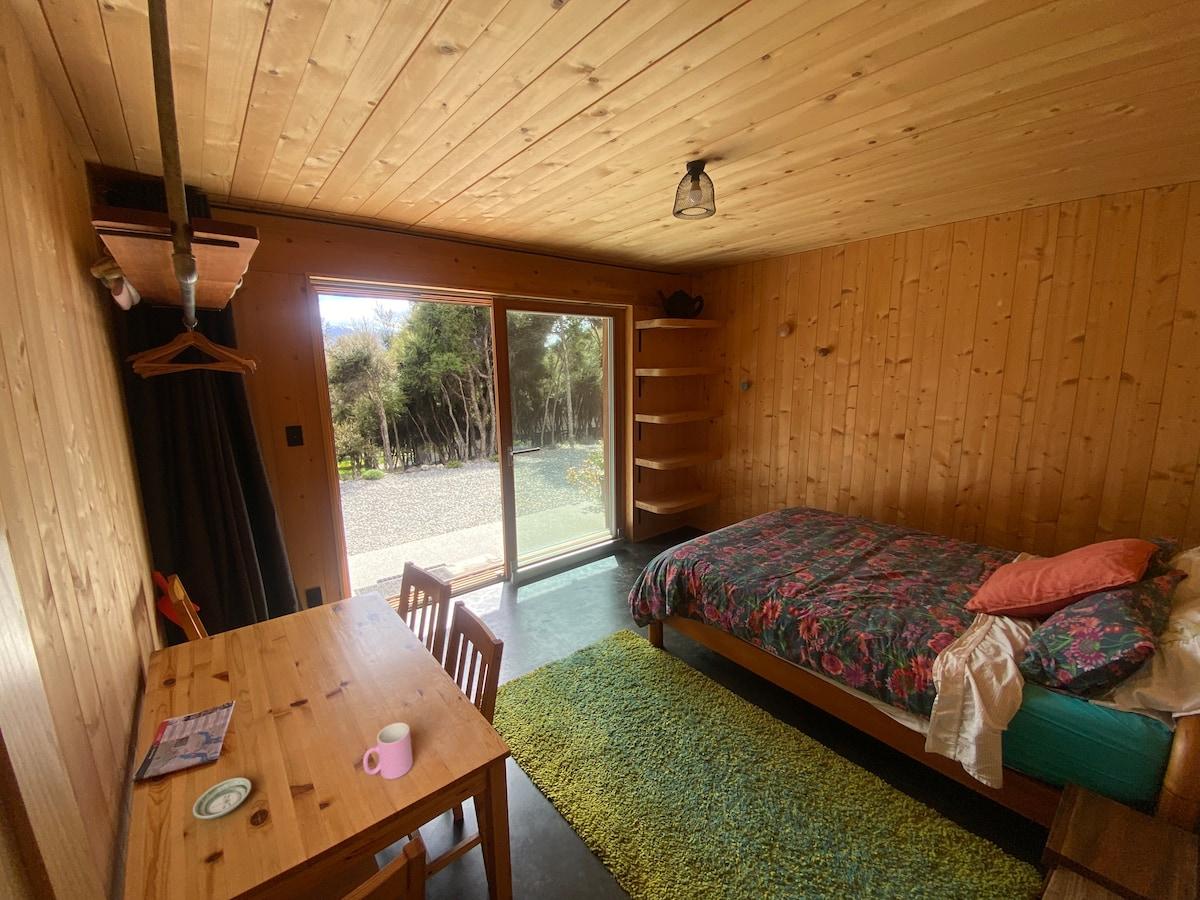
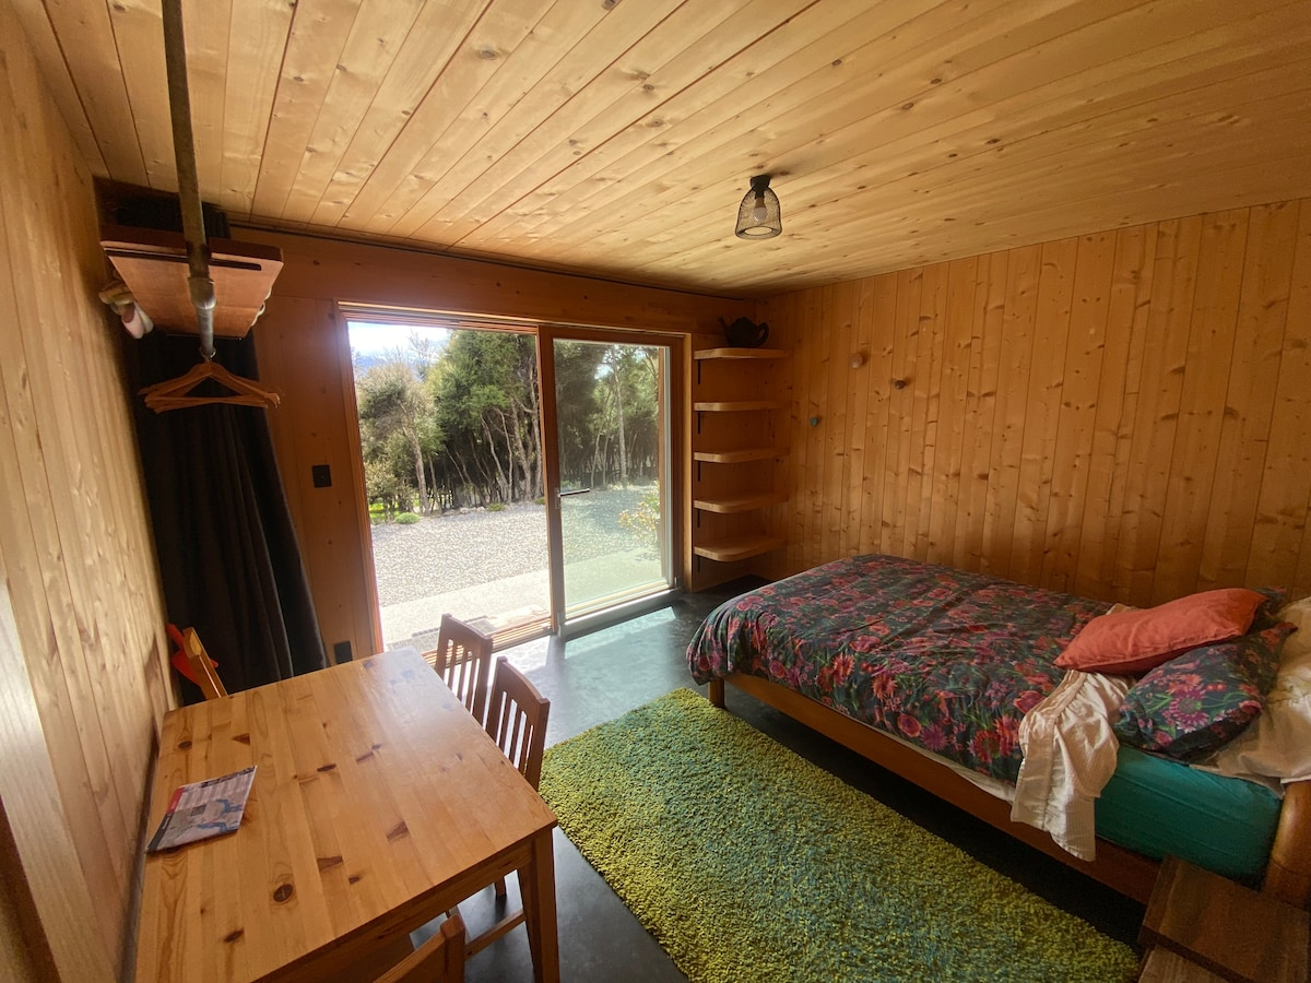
- cup (387, 753)
- saucer (223, 801)
